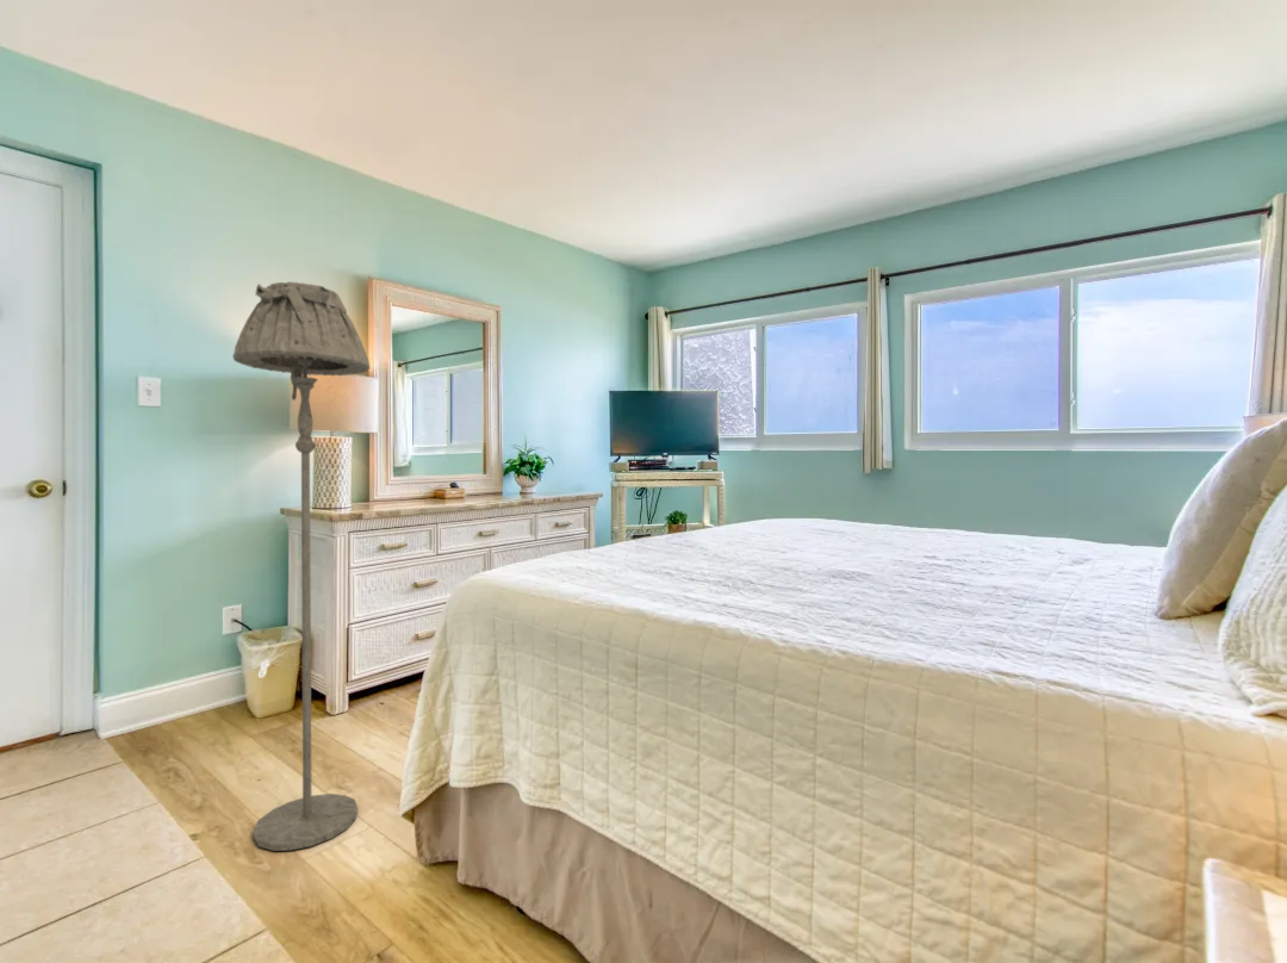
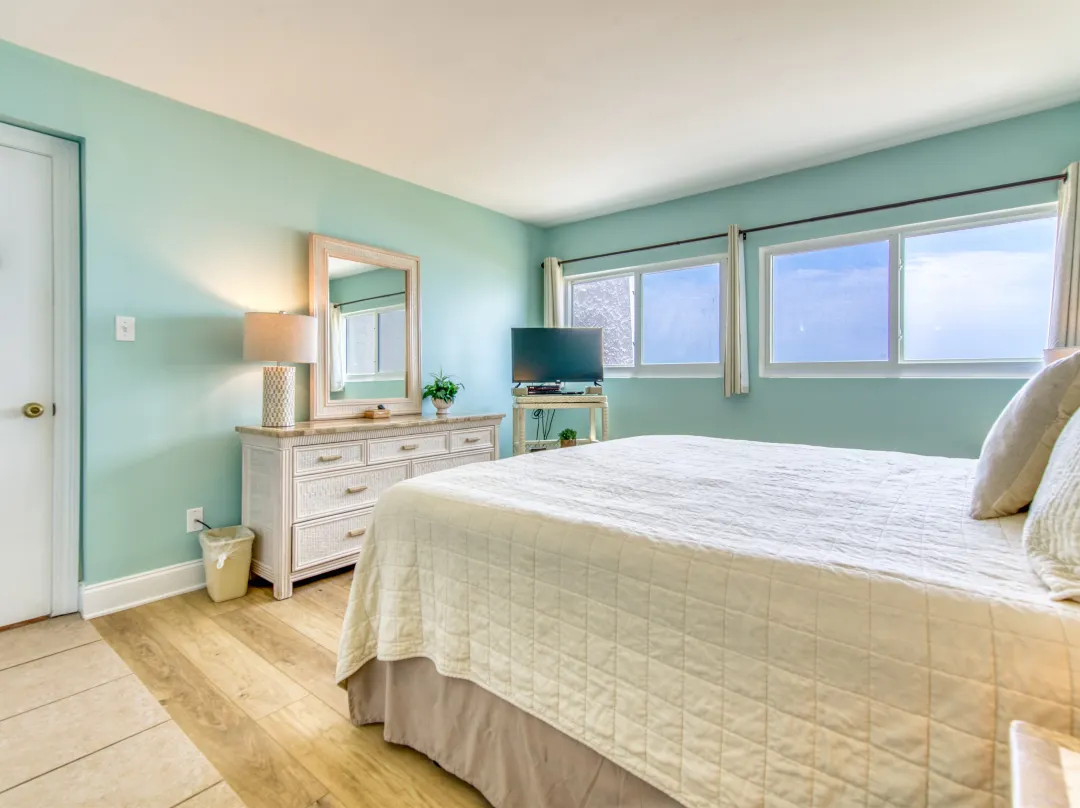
- floor lamp (305, 557)
